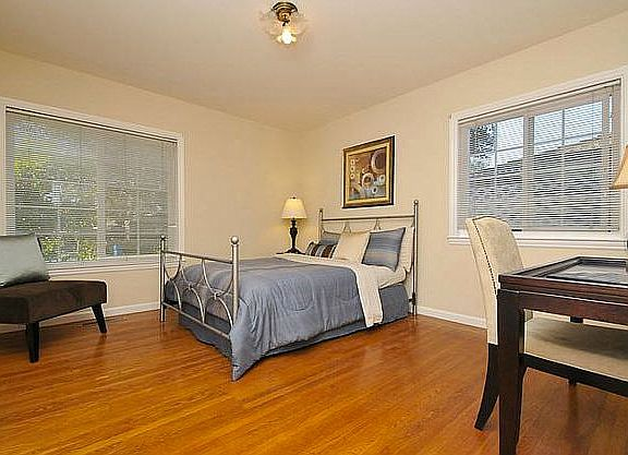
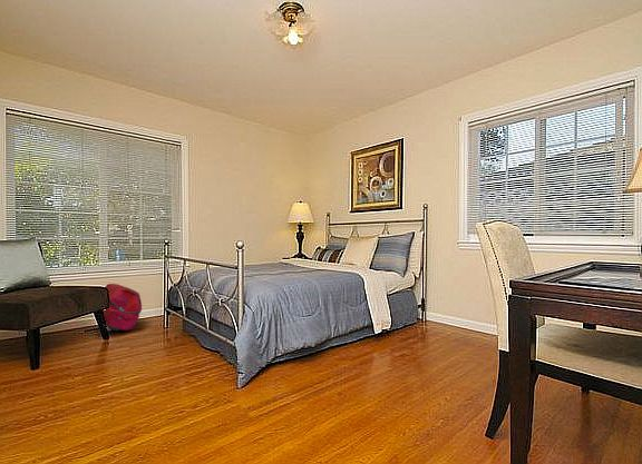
+ backpack (120, 305)
